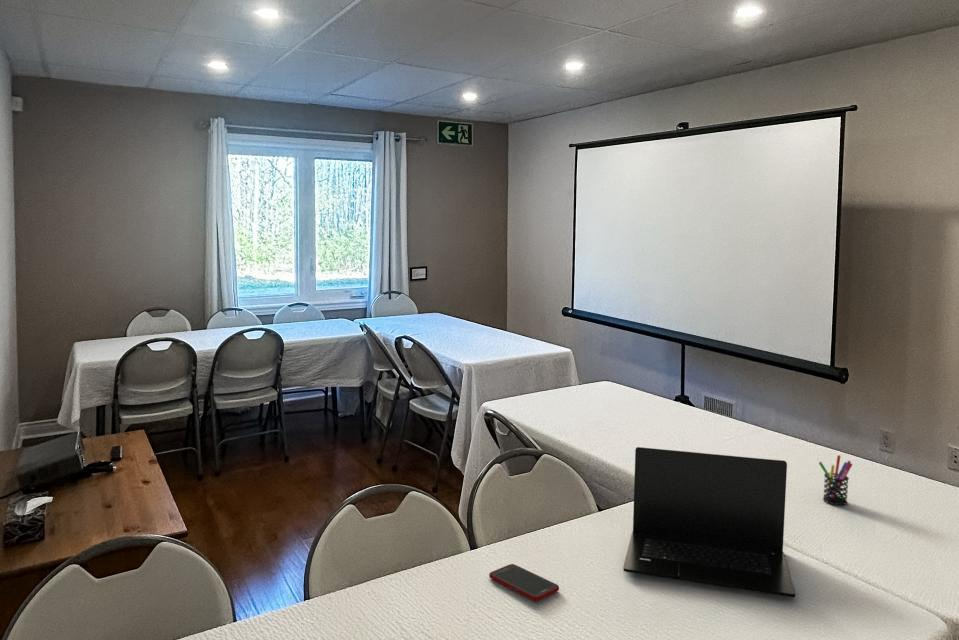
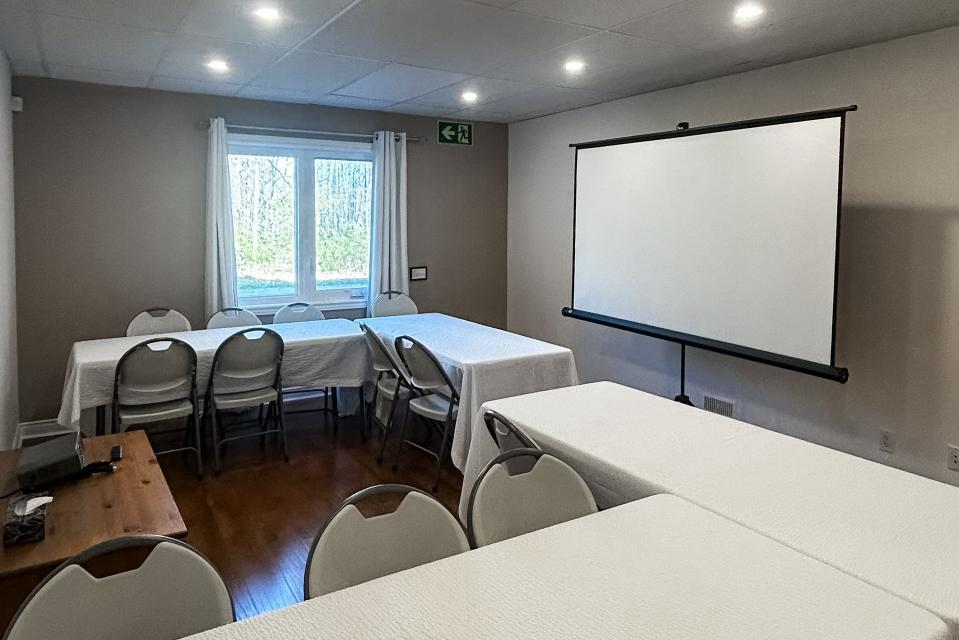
- cell phone (523, 581)
- laptop (707, 515)
- pen holder (833, 478)
